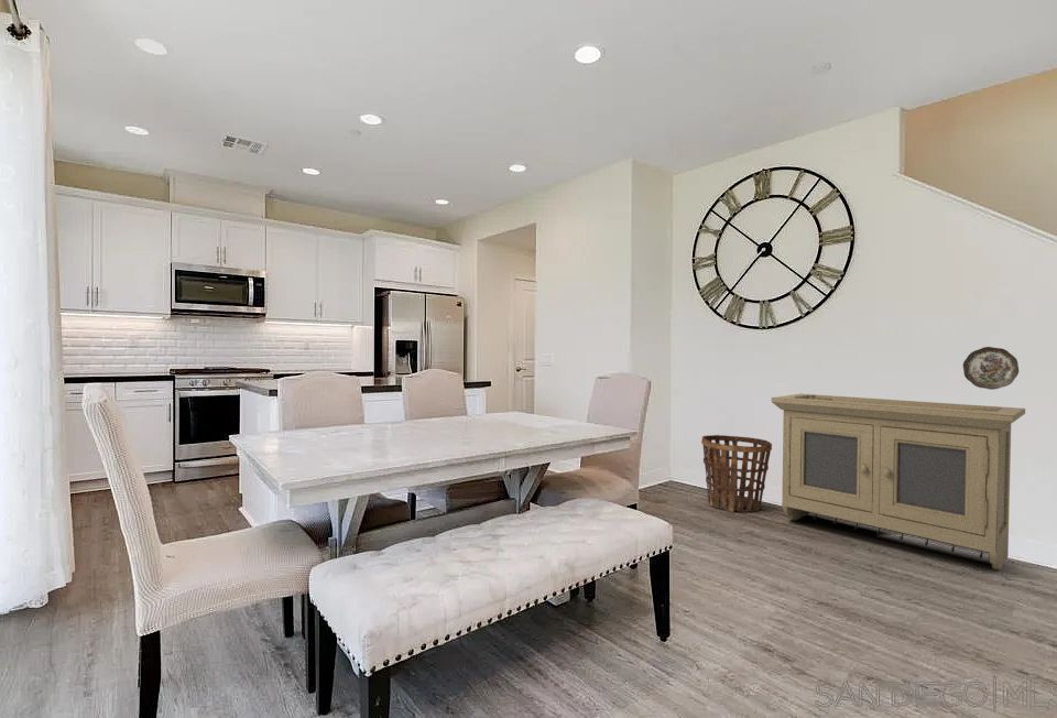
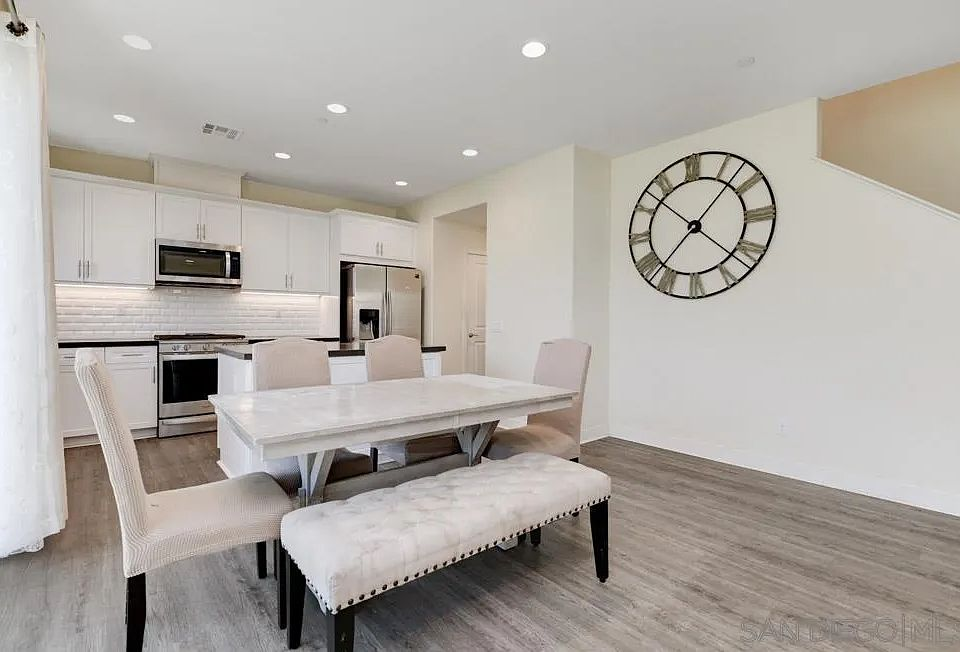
- storage cabinet (885, 471)
- decorative plate (990, 368)
- basket (734, 471)
